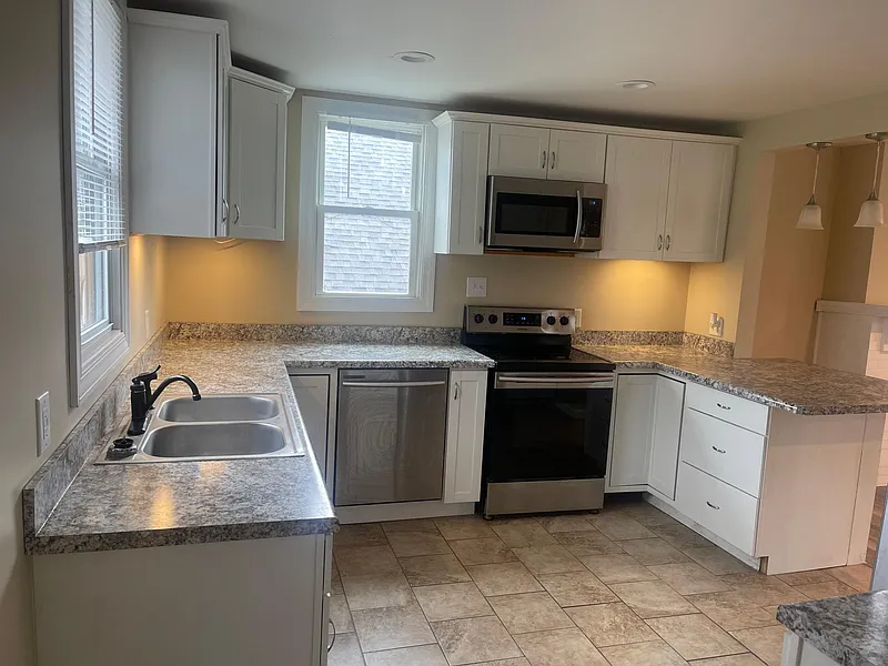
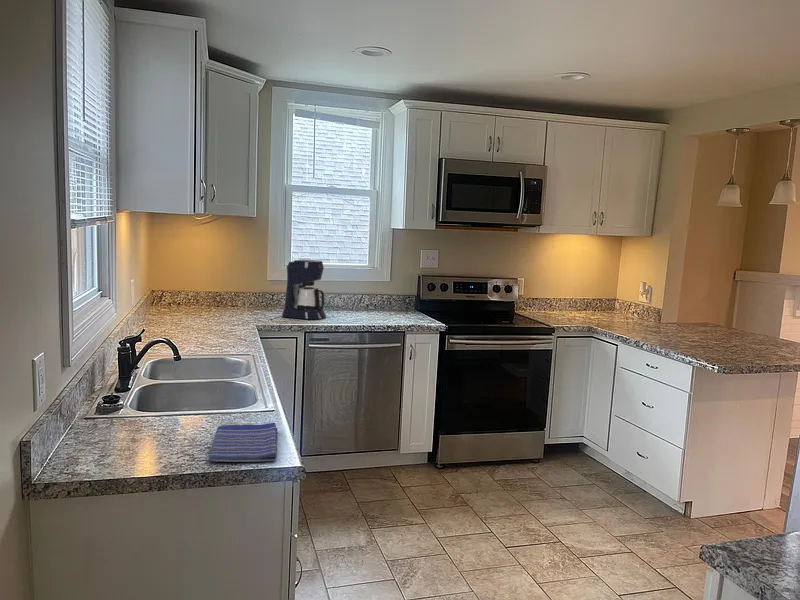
+ coffee maker (305, 288)
+ dish towel (245, 440)
